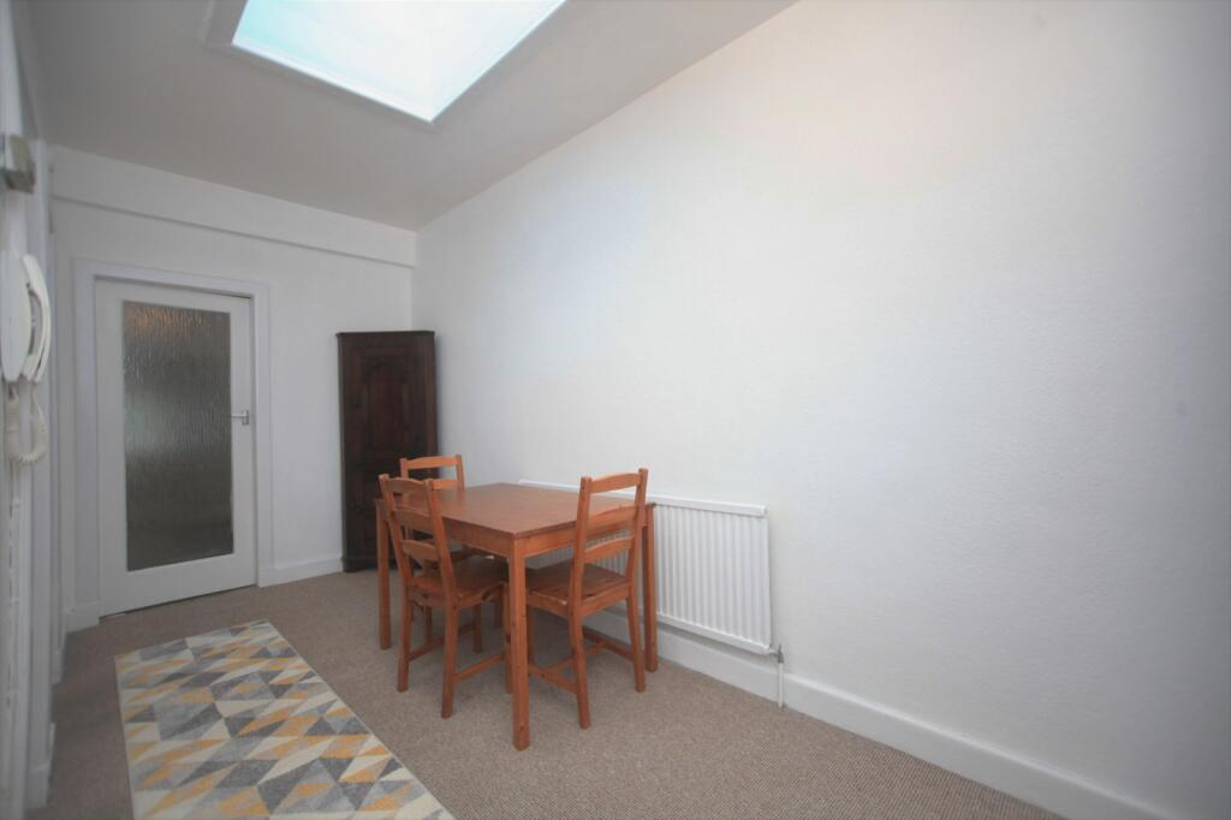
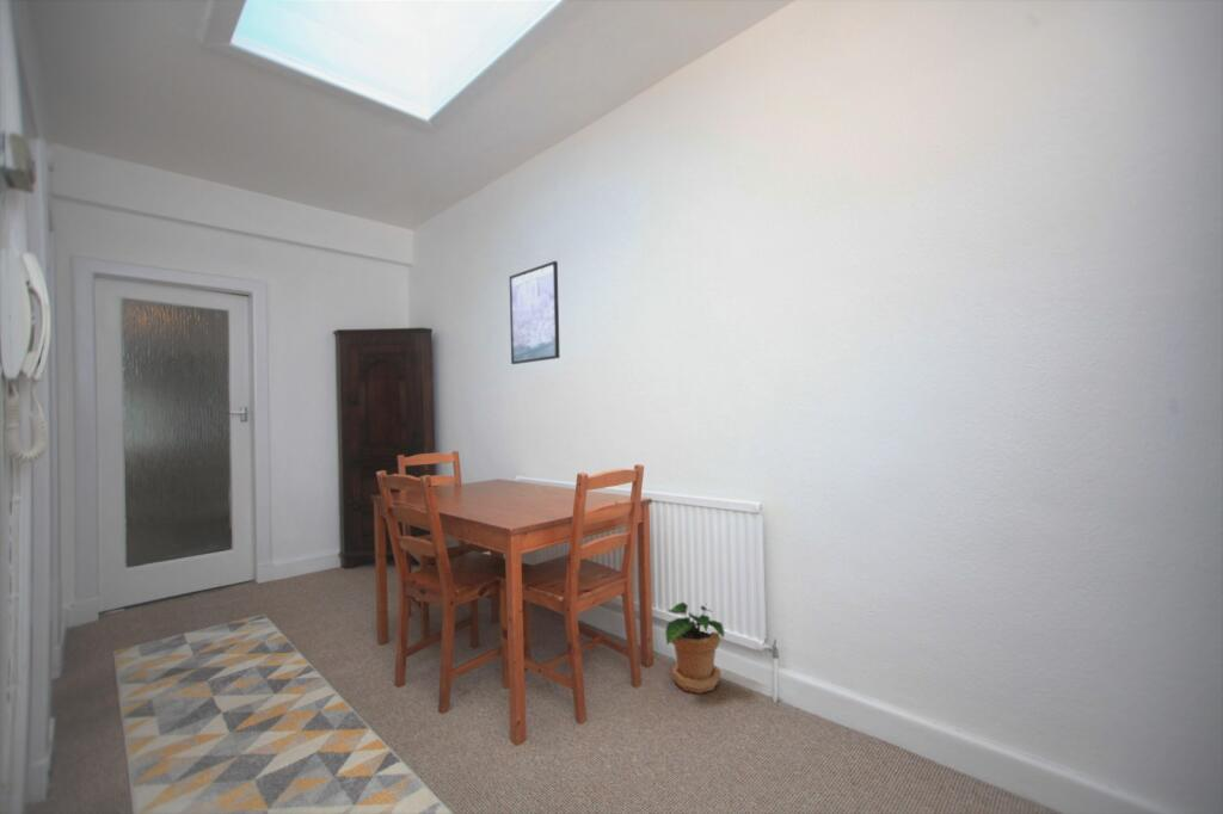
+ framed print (533, 315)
+ potted plant (688, 646)
